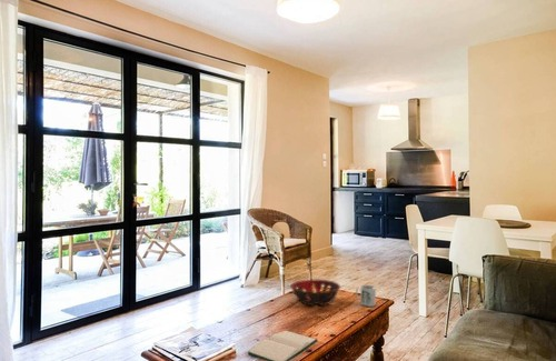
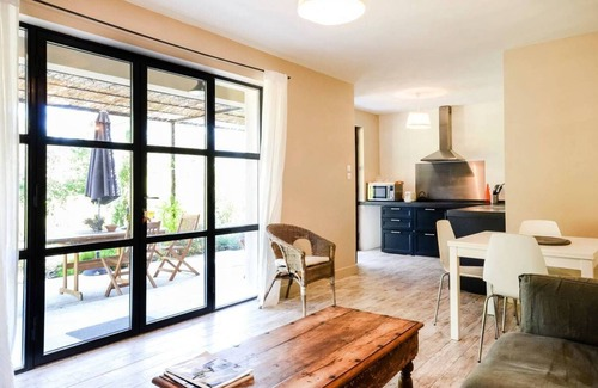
- decorative bowl (315, 292)
- hardback book (284, 343)
- mug (365, 294)
